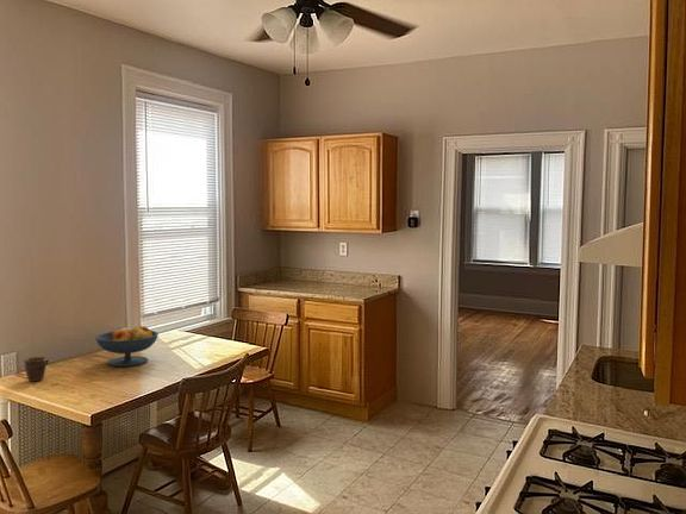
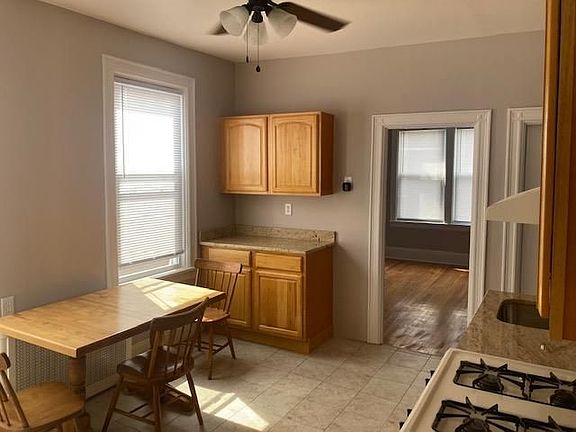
- fruit bowl (127, 343)
- mug (37, 369)
